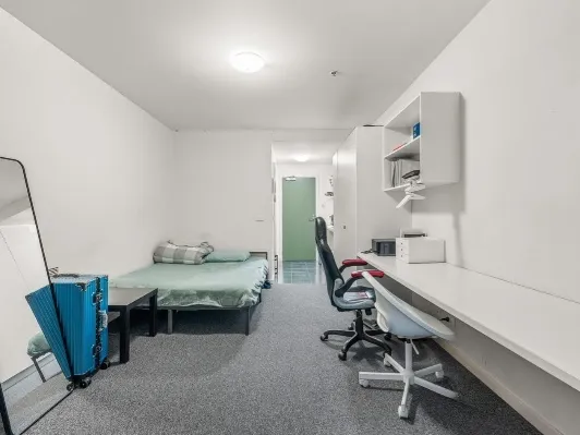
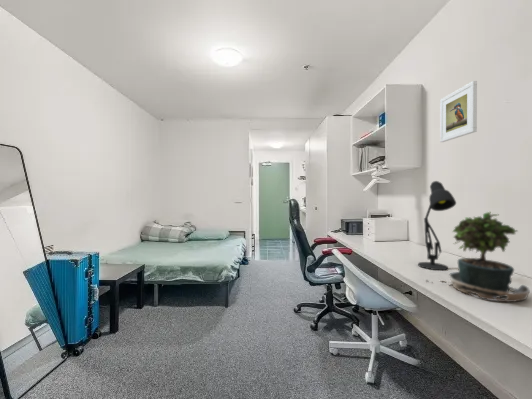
+ potted plant (477, 250)
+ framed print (456, 114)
+ desk lamp (431, 227)
